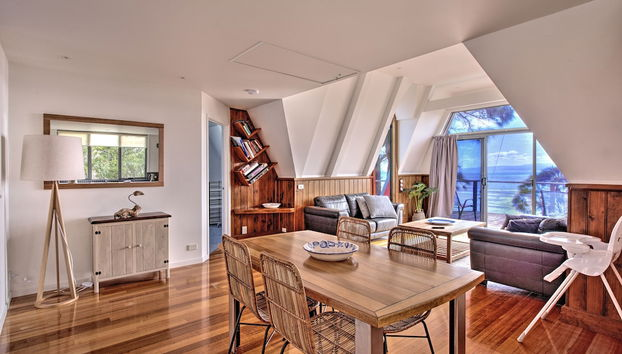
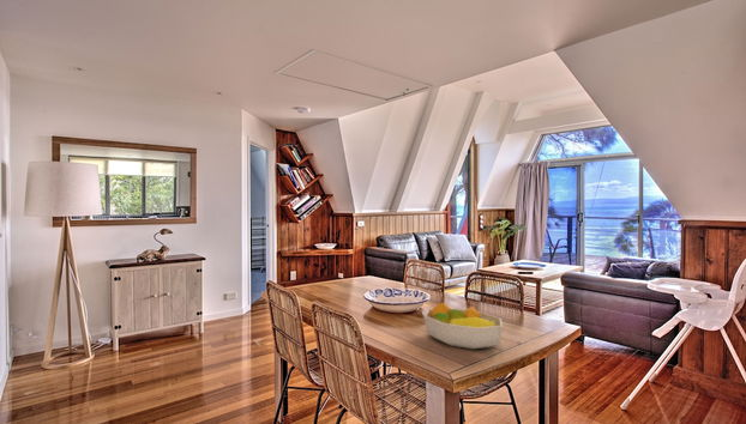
+ fruit bowl (462, 323)
